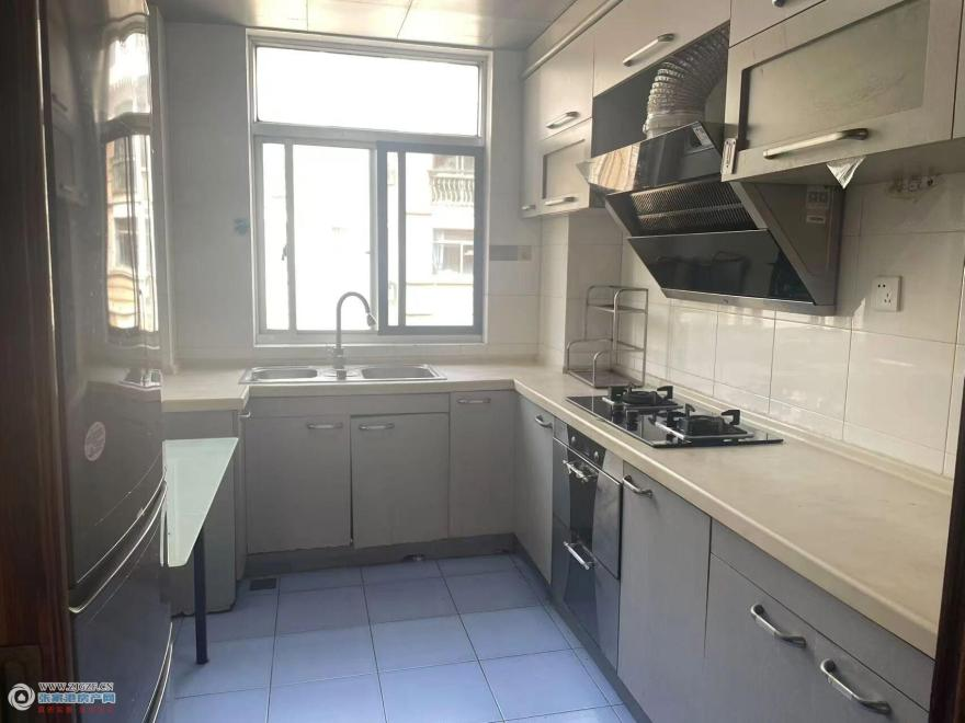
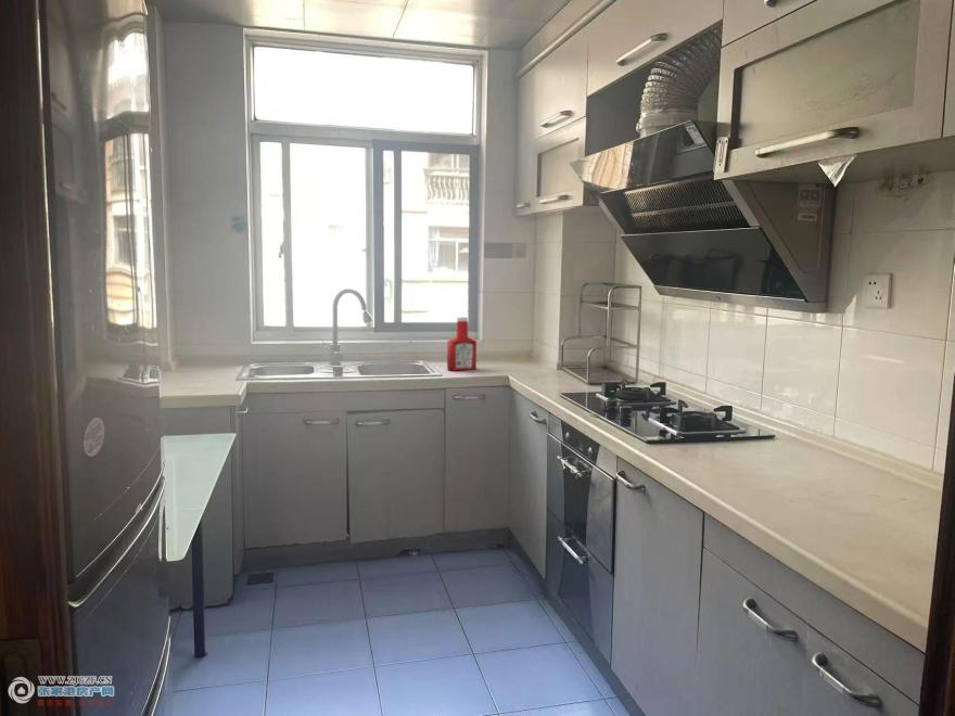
+ soap bottle (461, 343)
